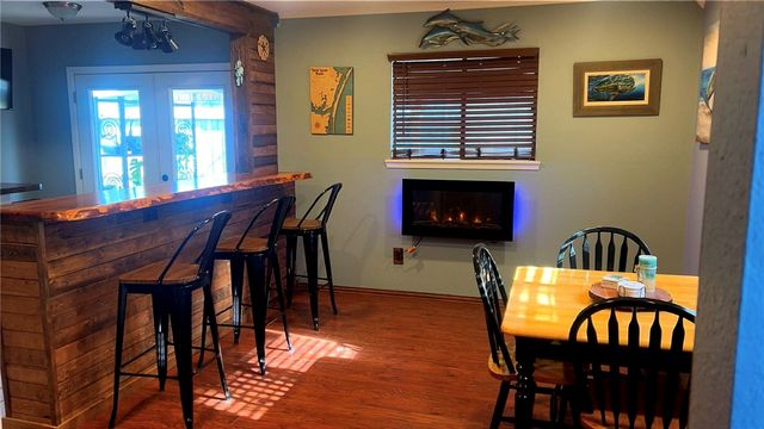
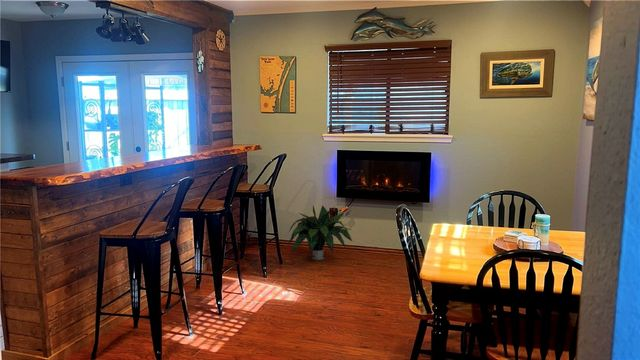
+ potted plant (319, 232)
